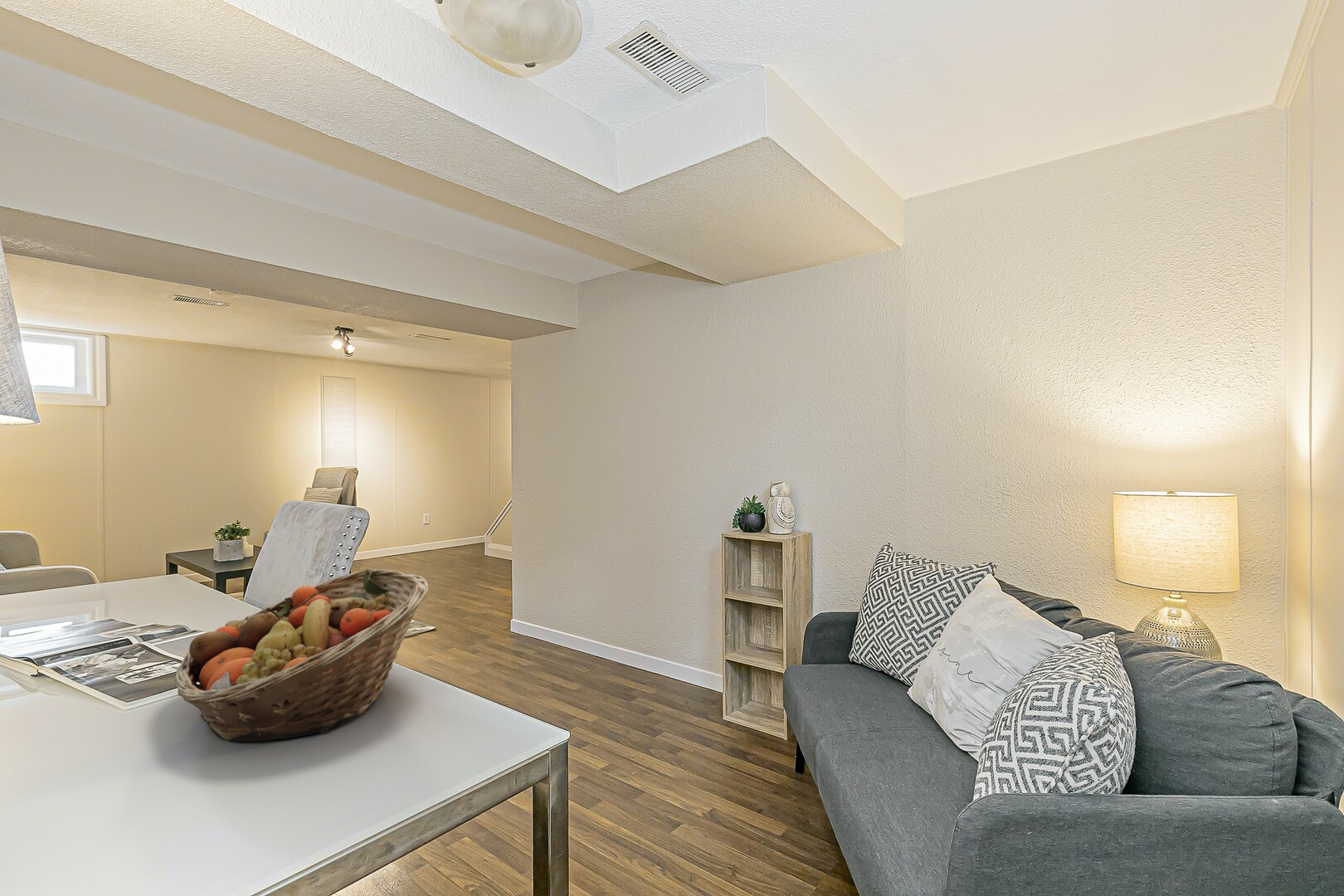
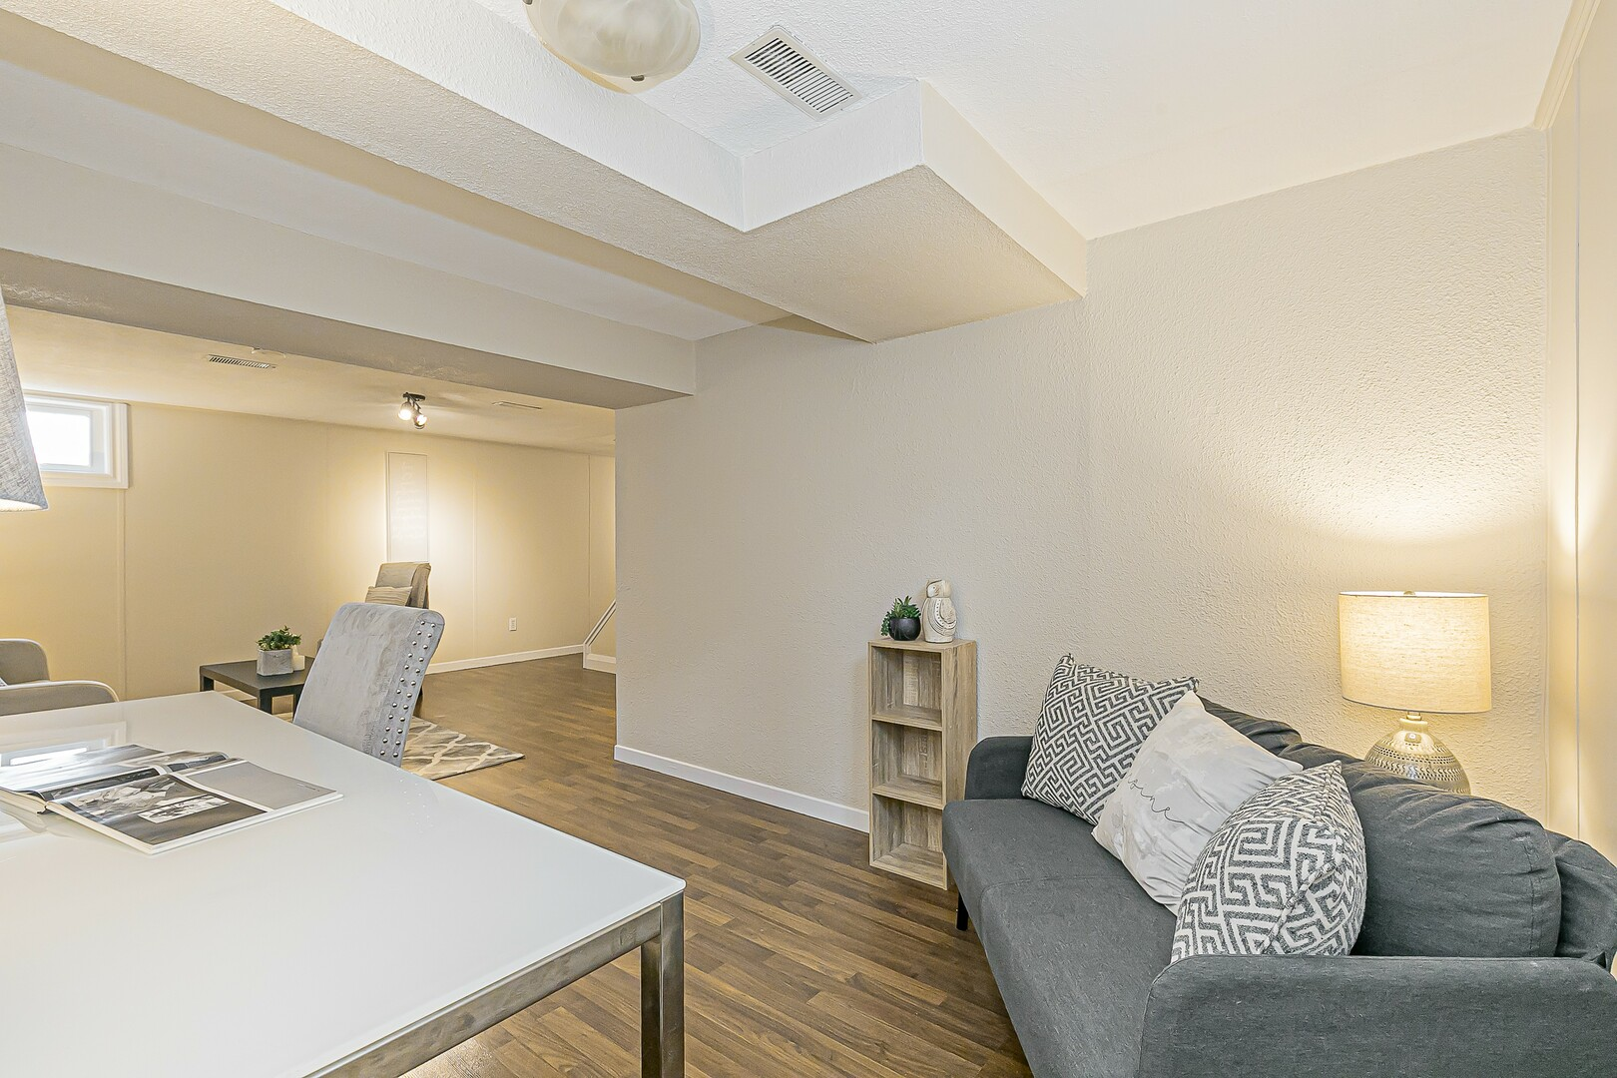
- fruit basket (310, 643)
